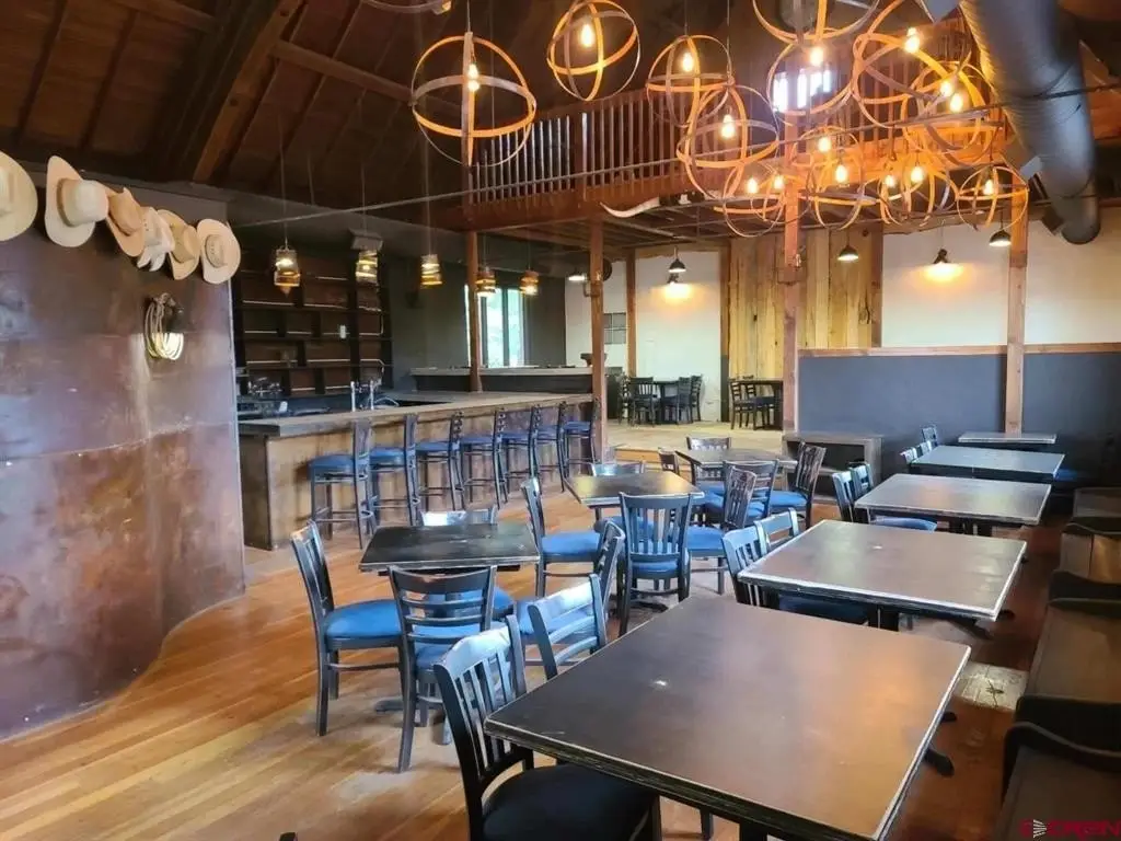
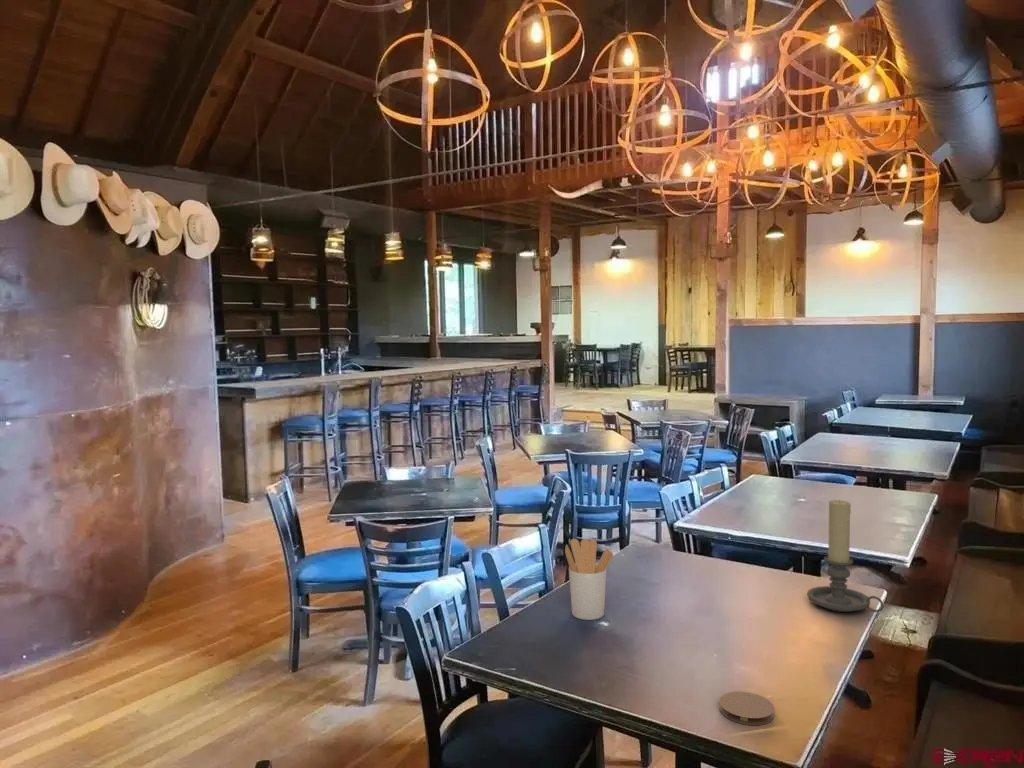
+ coaster (746, 707)
+ utensil holder (586, 576)
+ candle holder (845, 553)
